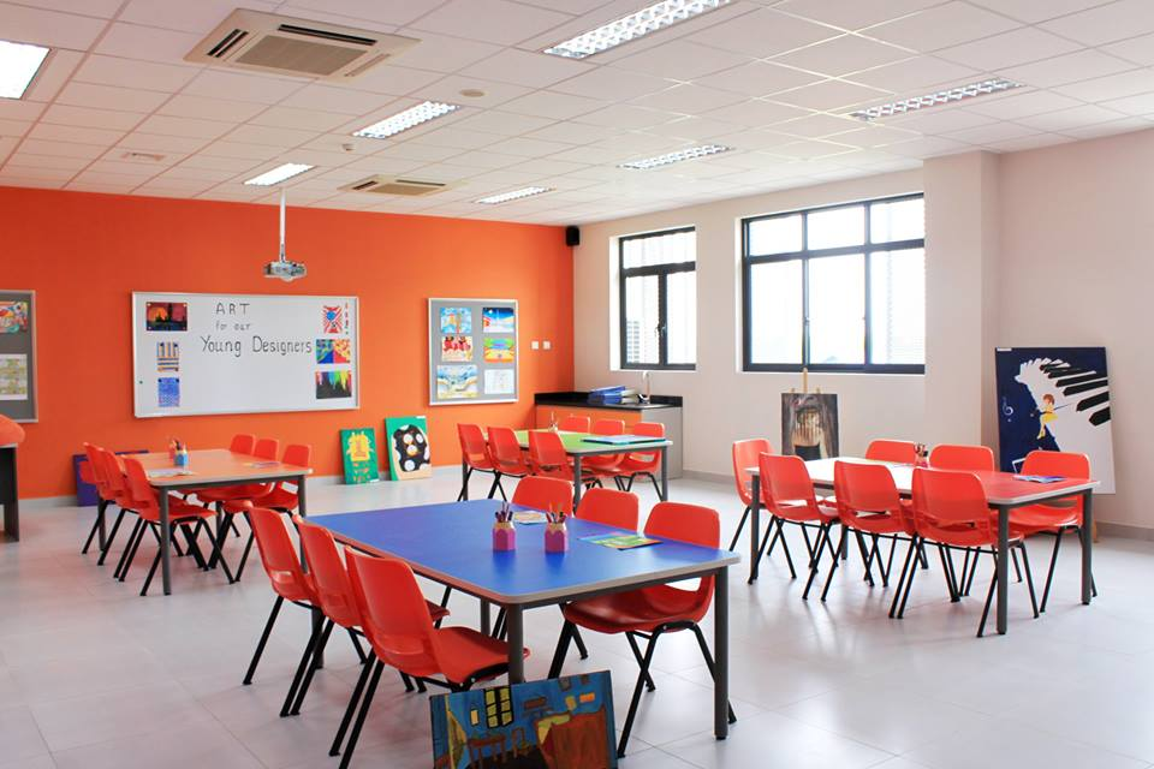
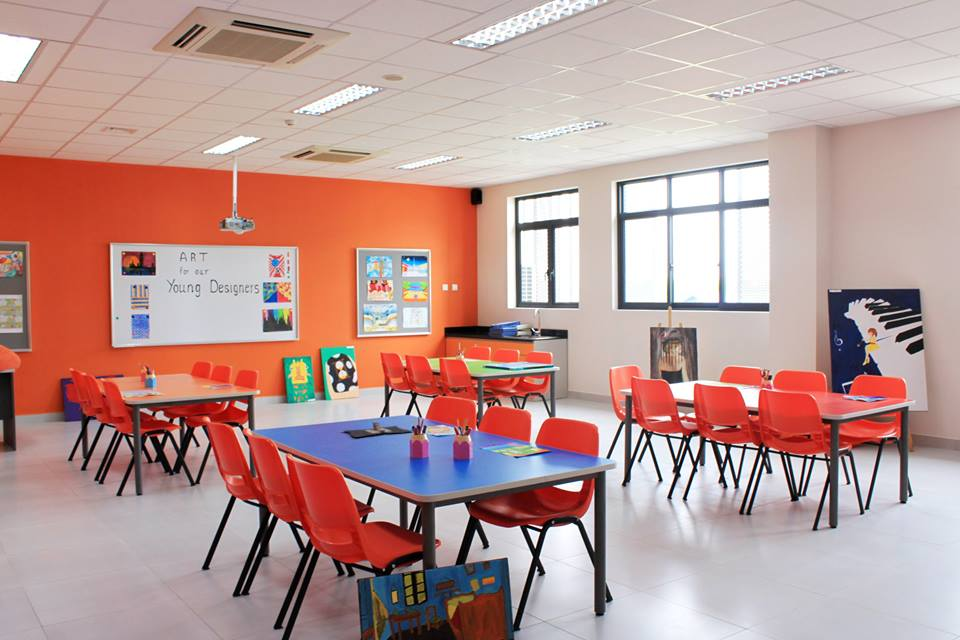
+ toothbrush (376, 427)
